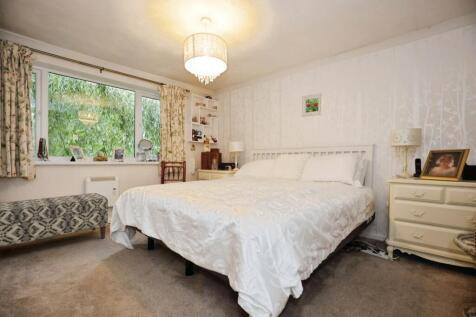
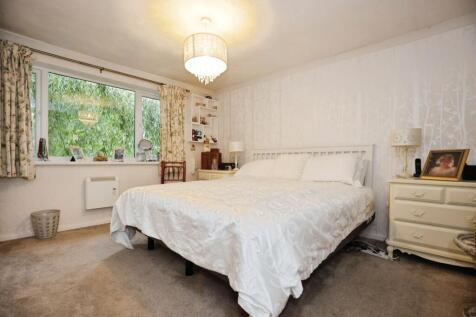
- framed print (312, 105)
- bench (50, 222)
